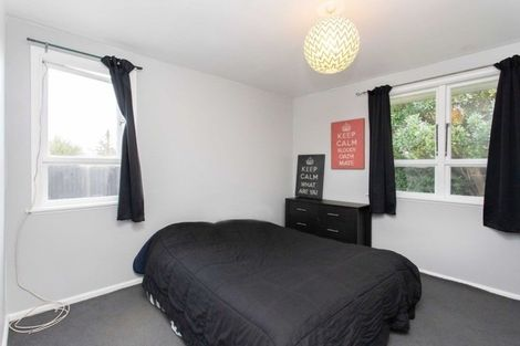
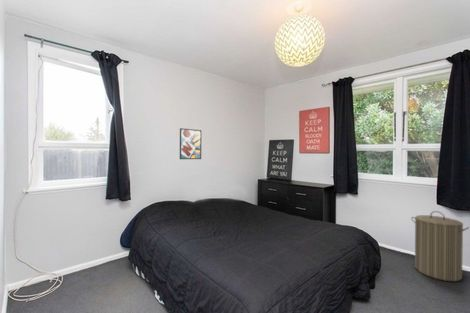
+ laundry hamper (437, 241)
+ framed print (190, 144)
